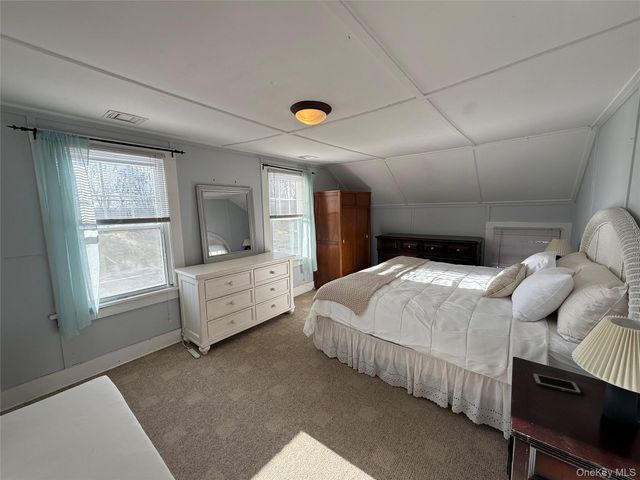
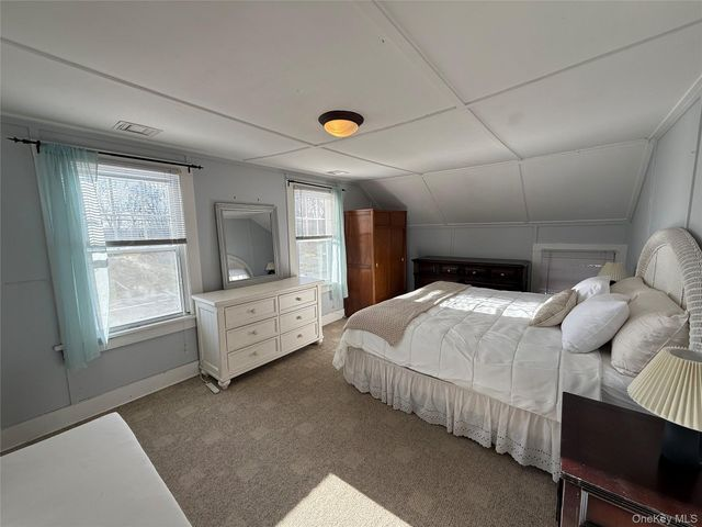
- cell phone (555, 383)
